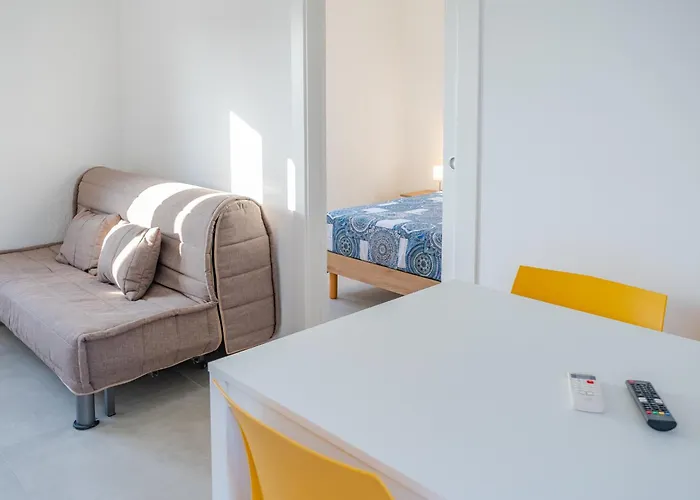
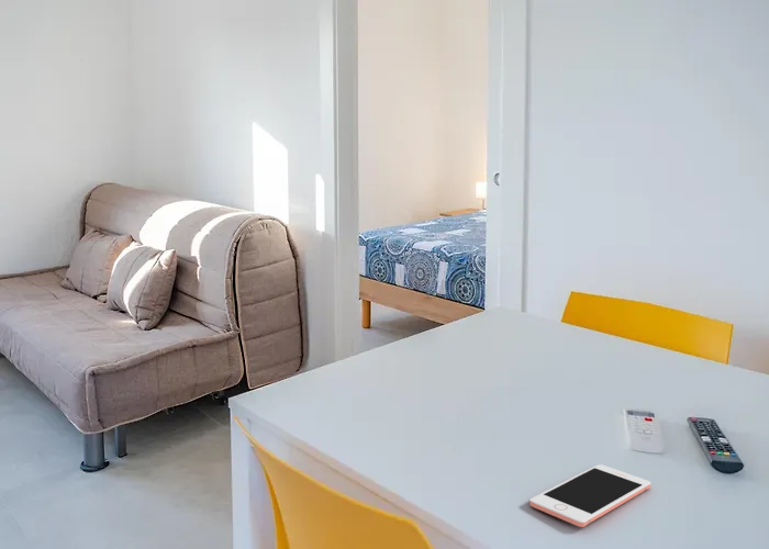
+ cell phone (591, 493)
